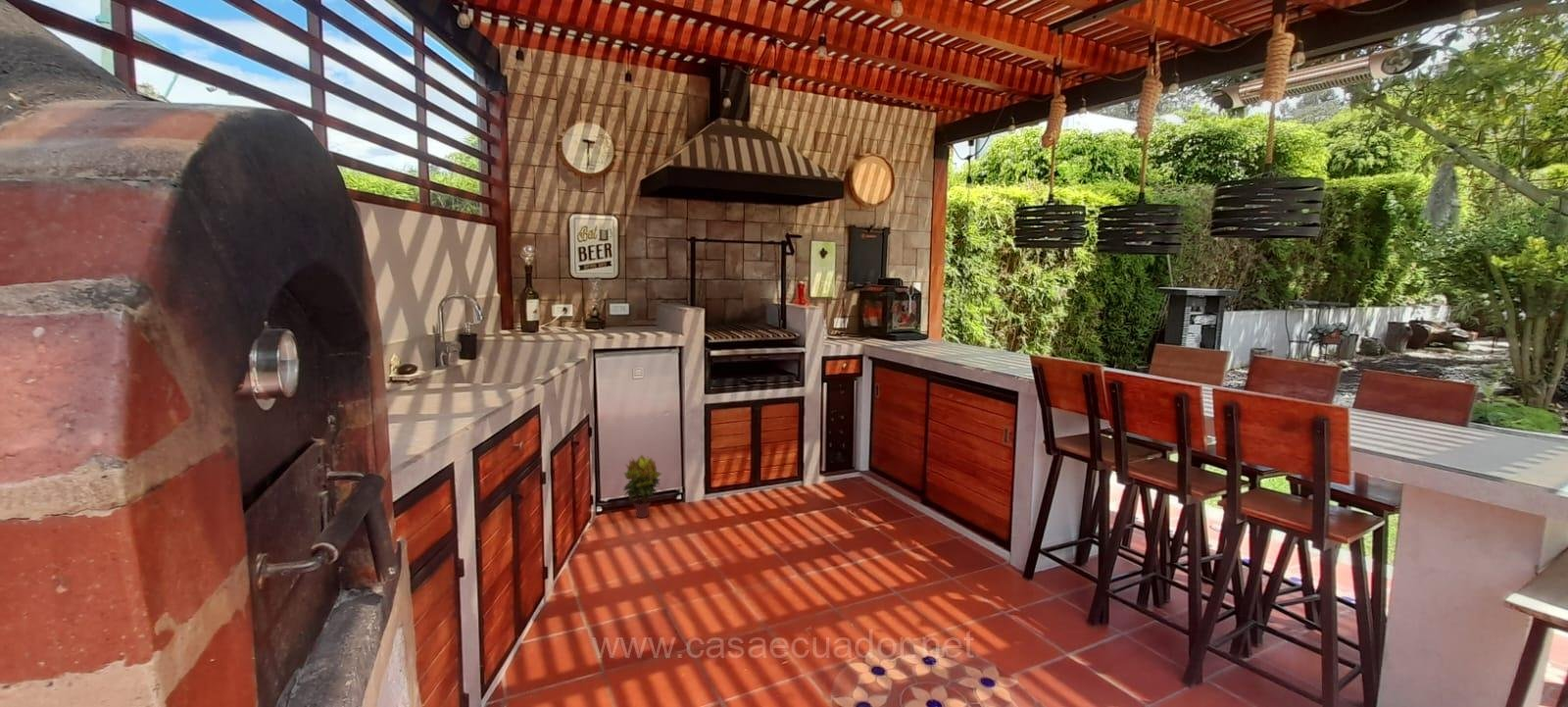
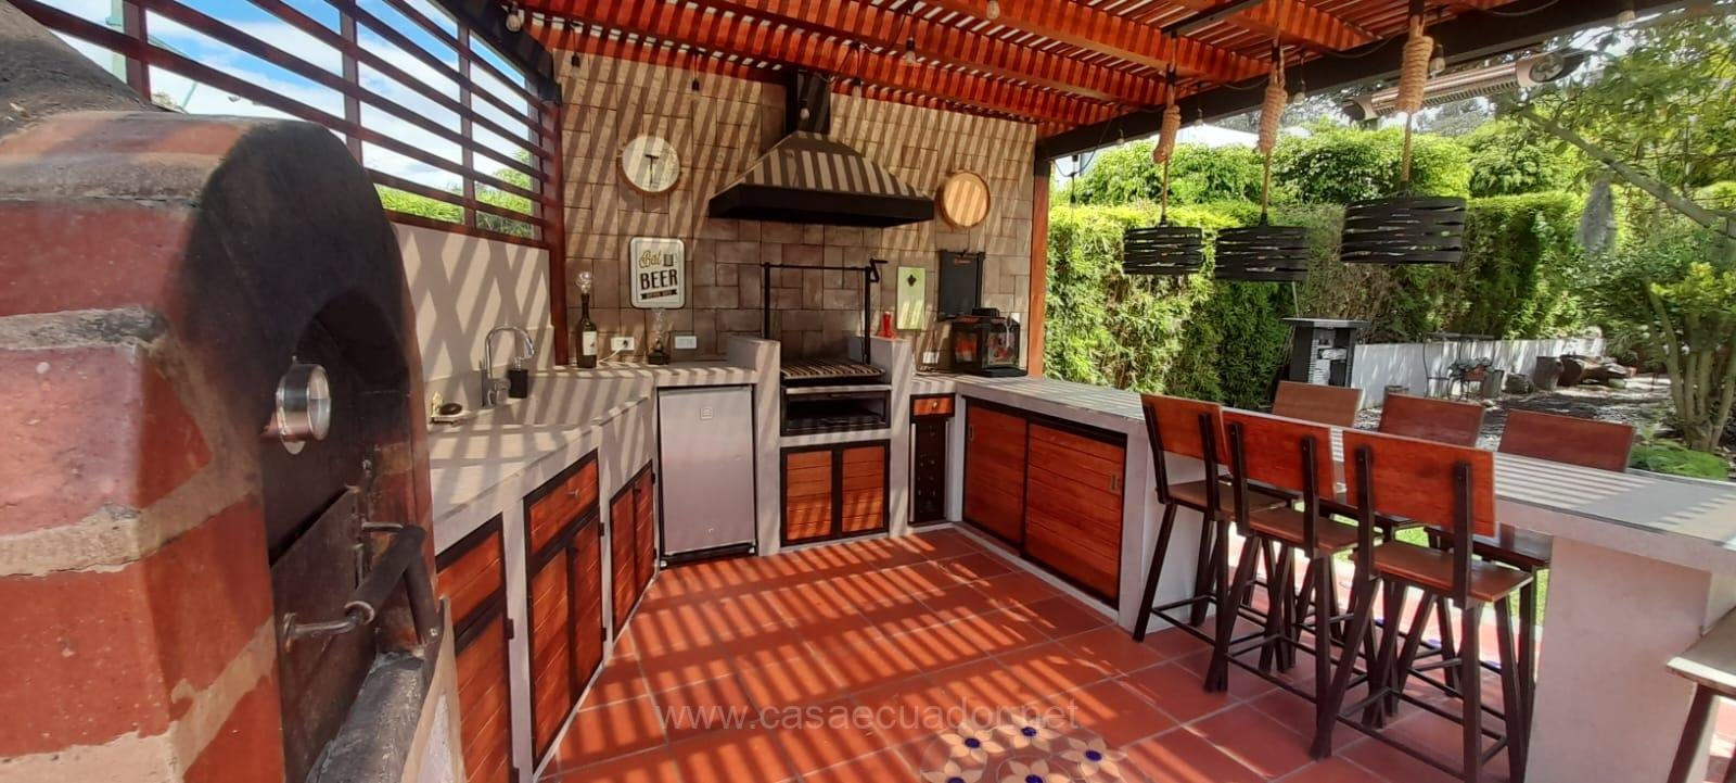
- potted plant (643, 485)
